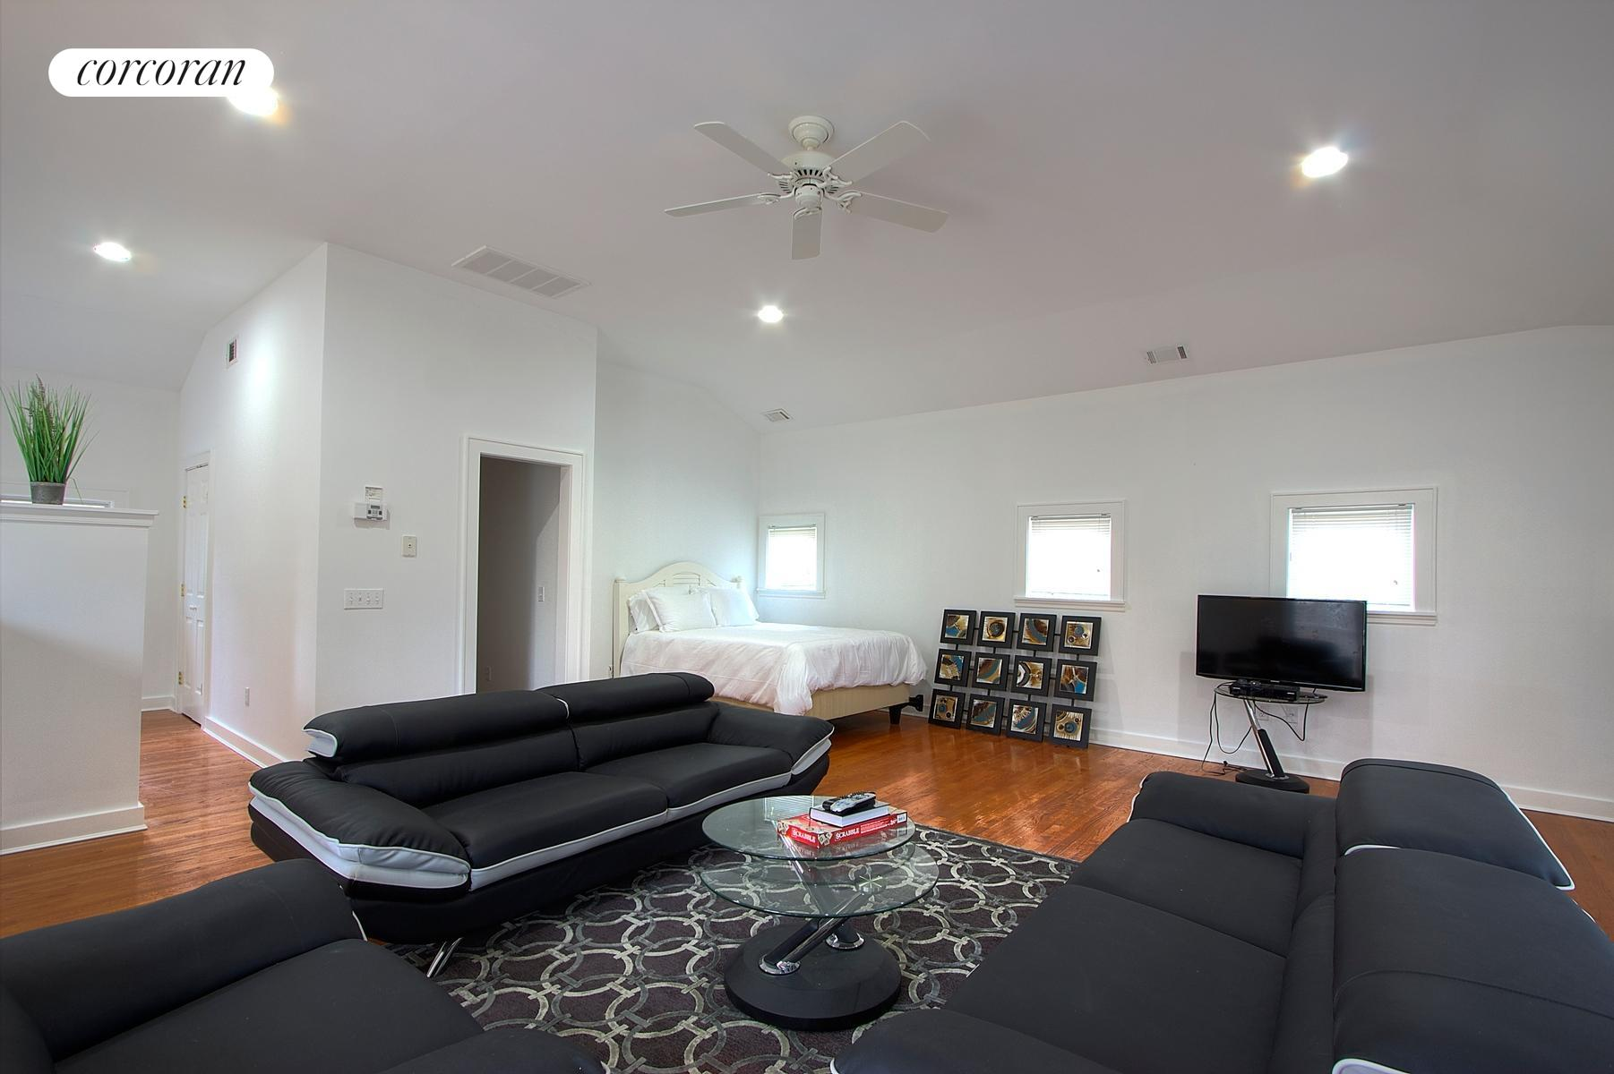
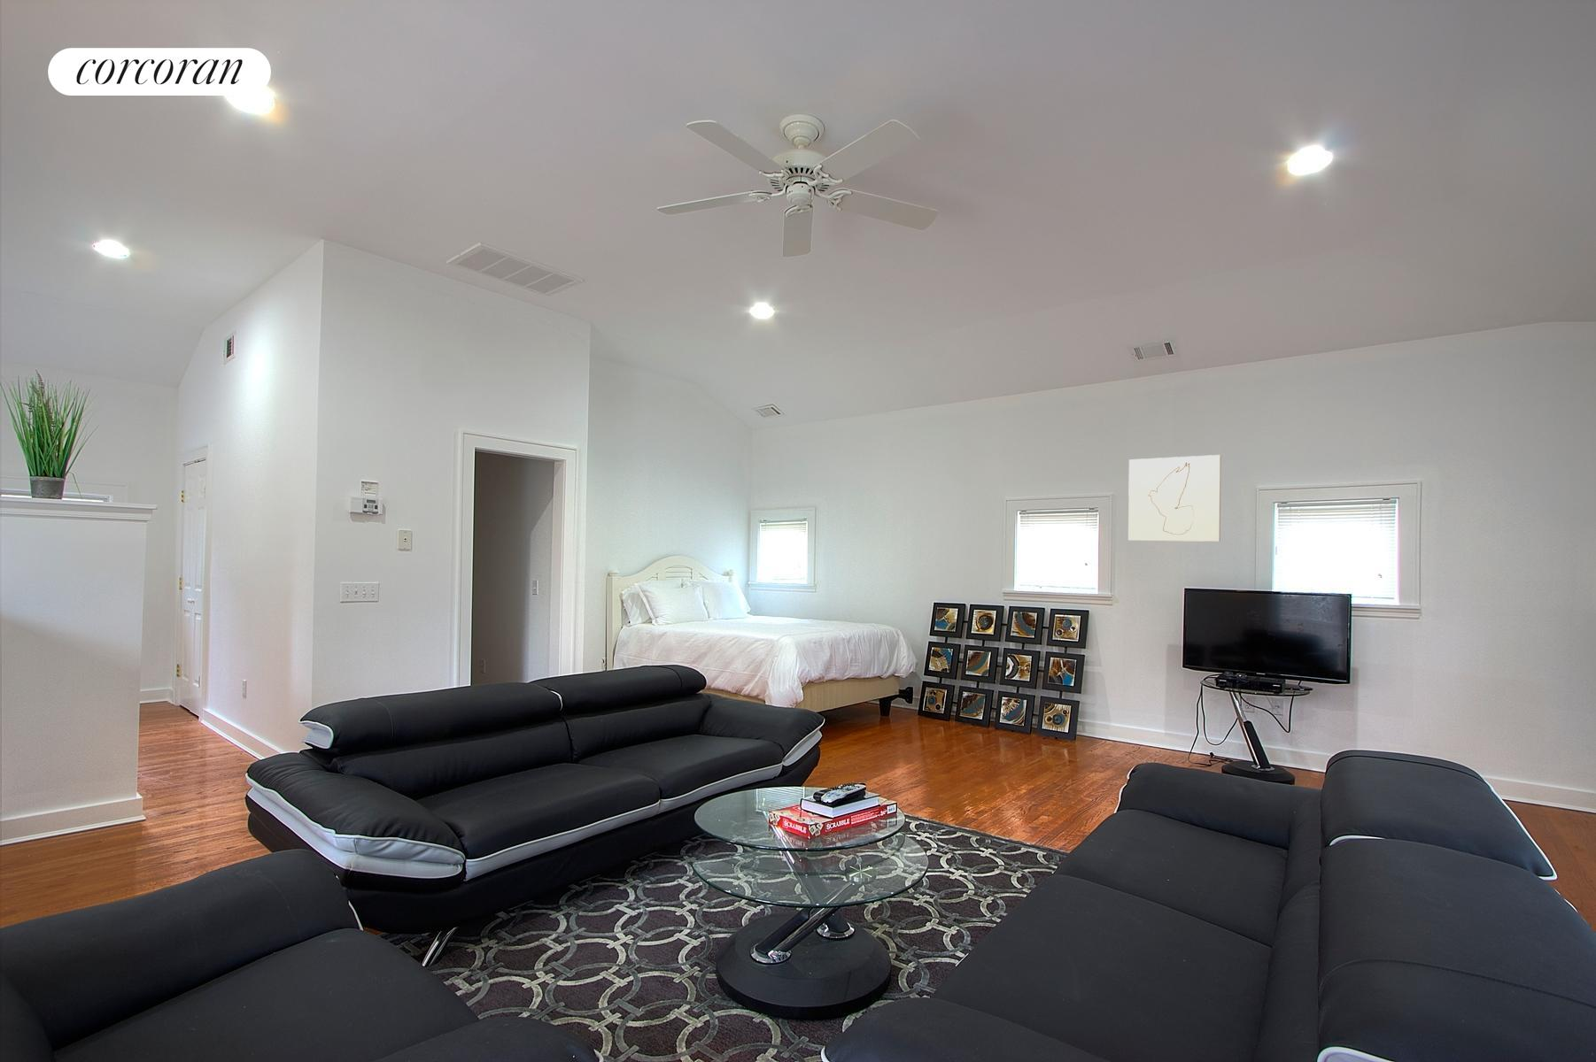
+ wall art (1173, 499)
